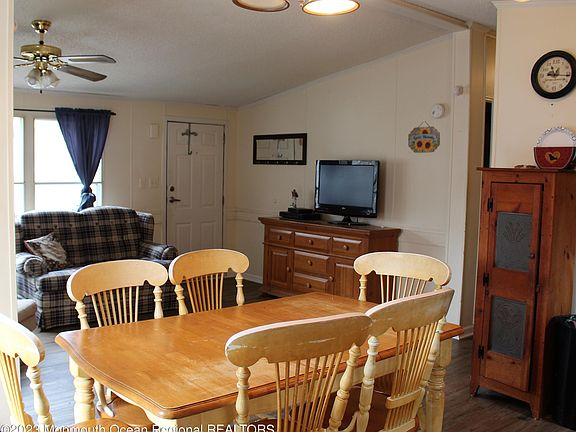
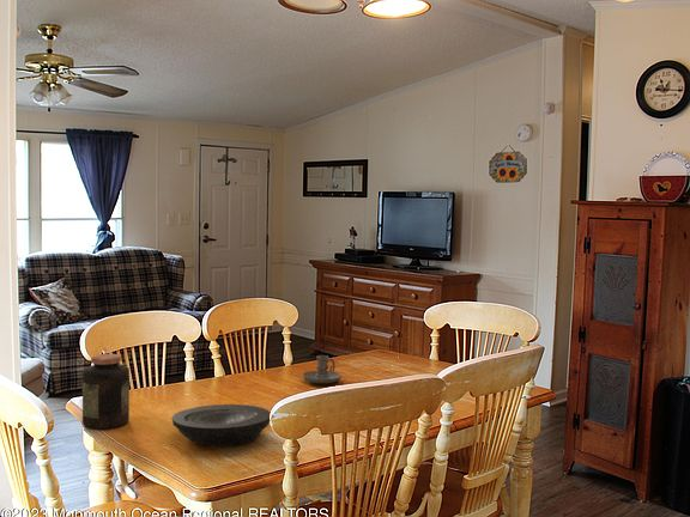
+ candle holder (323, 367)
+ jar (105, 389)
+ plate (222, 425)
